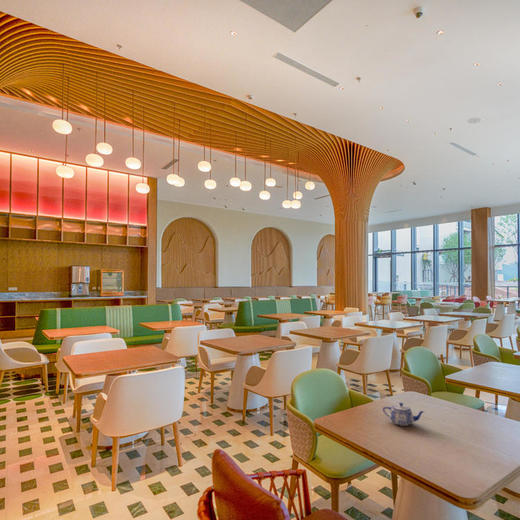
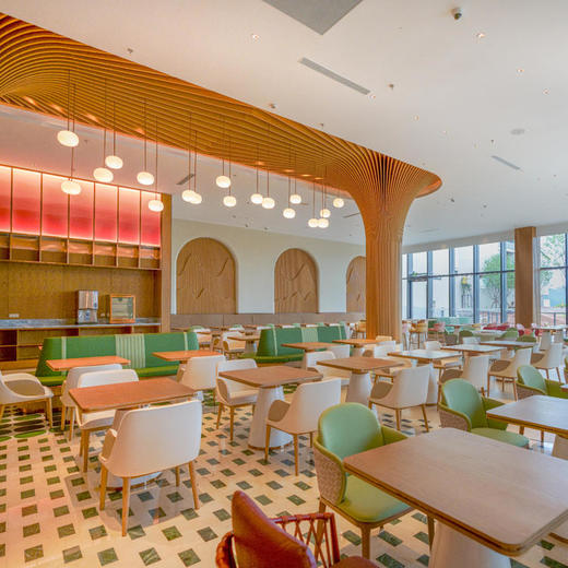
- teapot (403, 413)
